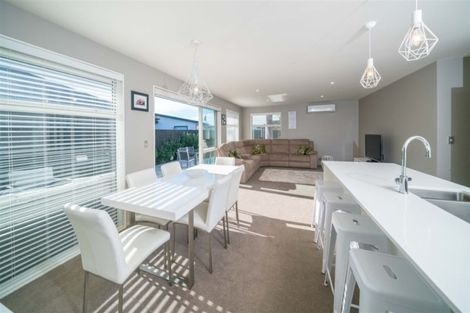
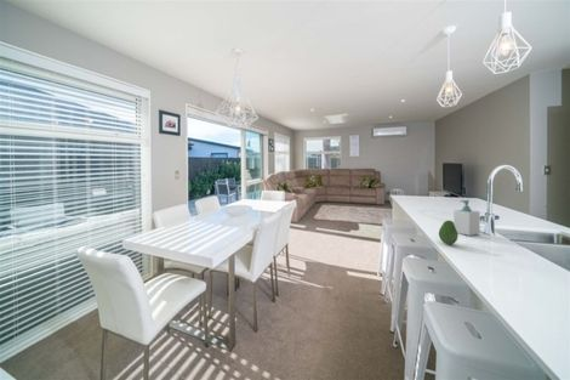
+ soap bottle (466, 216)
+ fruit (448, 232)
